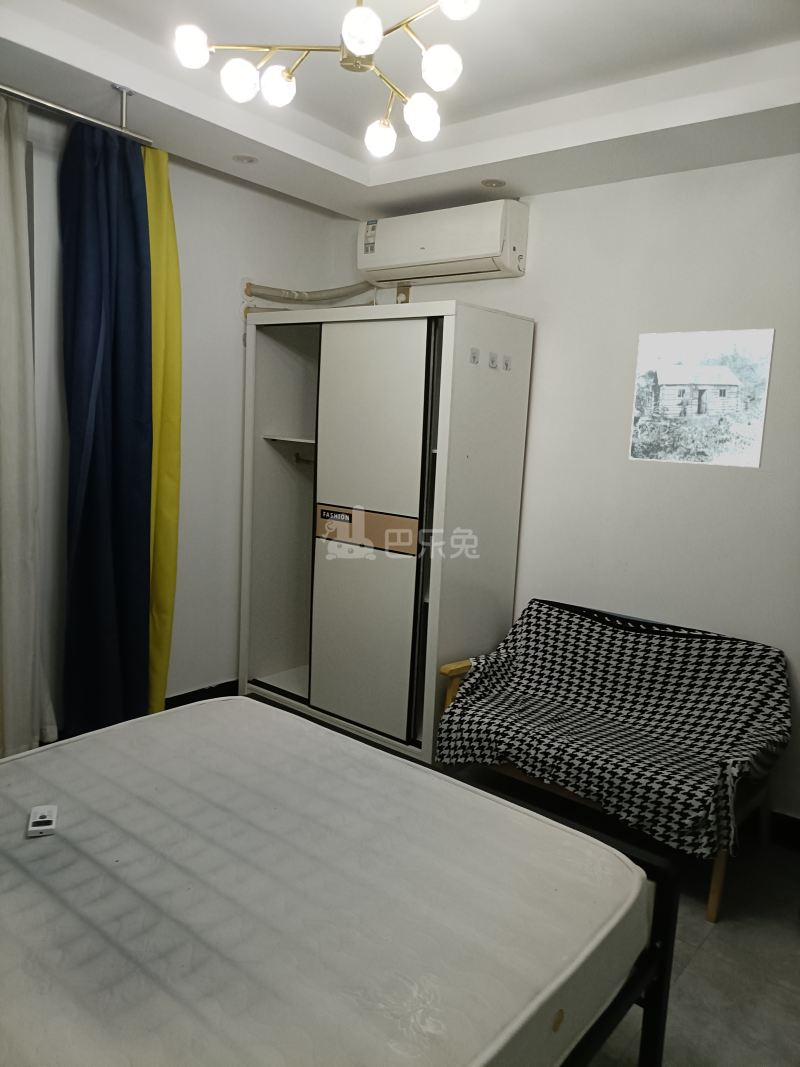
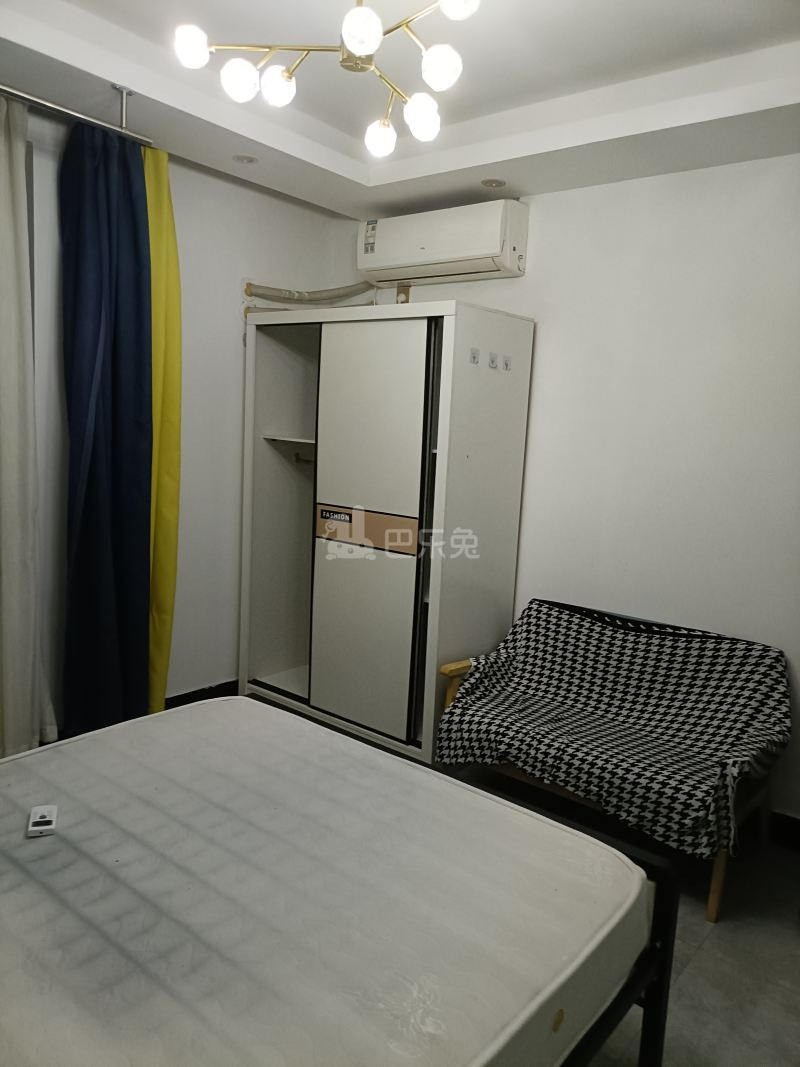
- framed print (697, 398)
